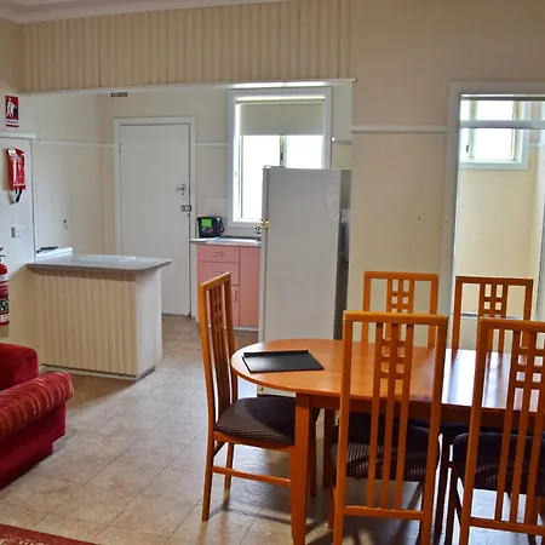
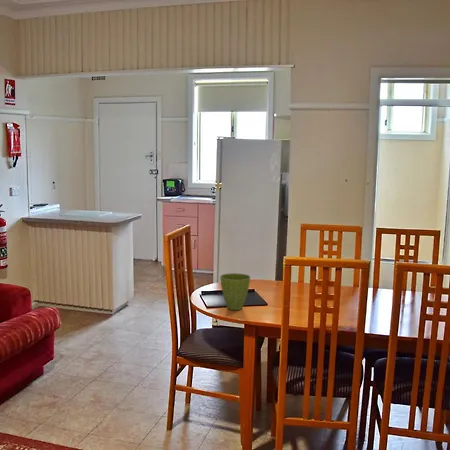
+ flower pot (234, 292)
